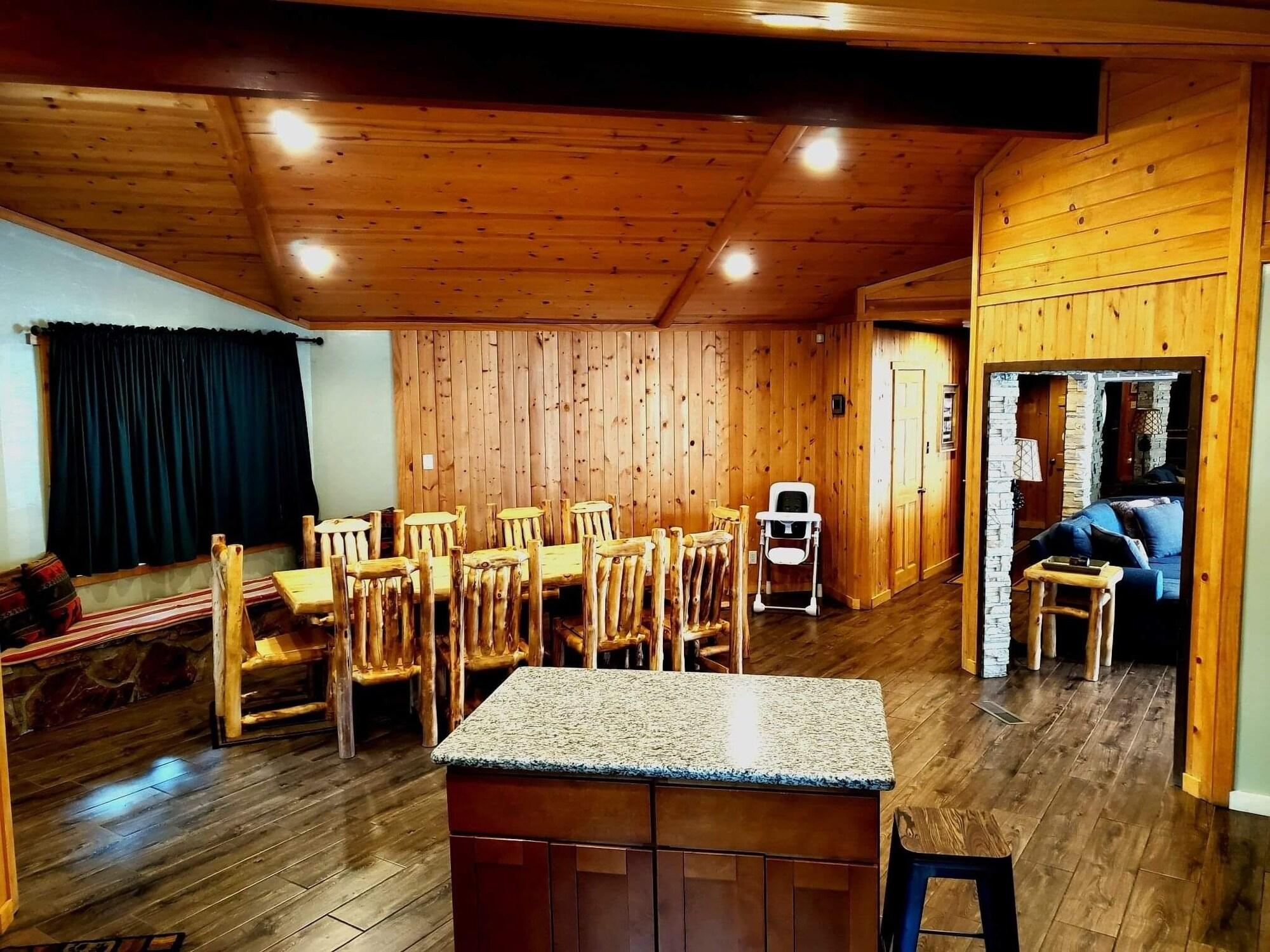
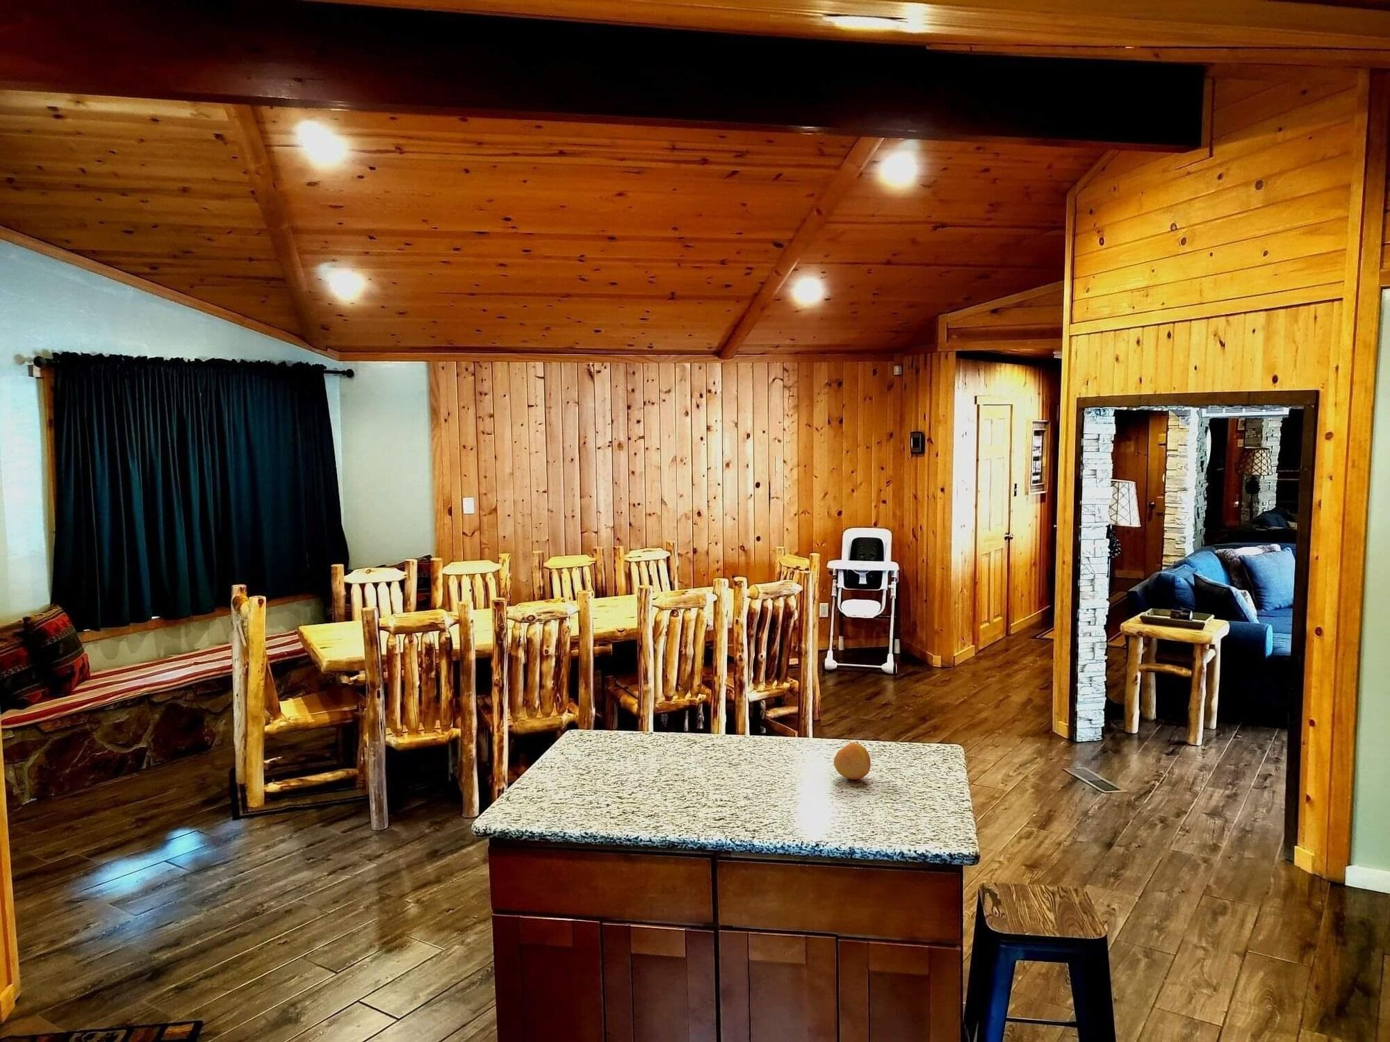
+ fruit (853, 762)
